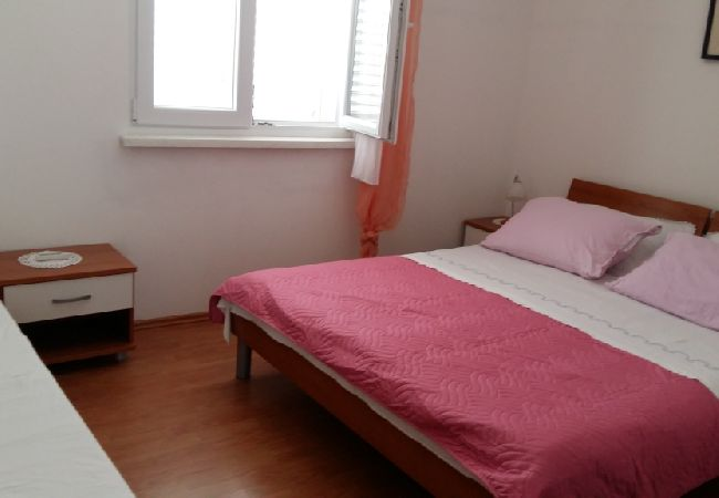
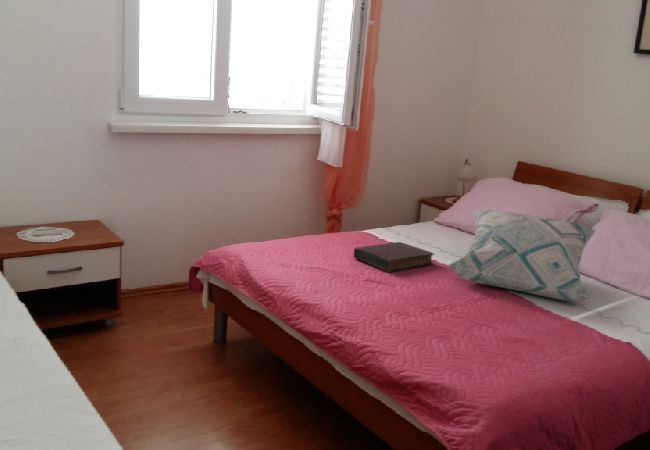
+ book (394, 255)
+ decorative pillow (525, 251)
